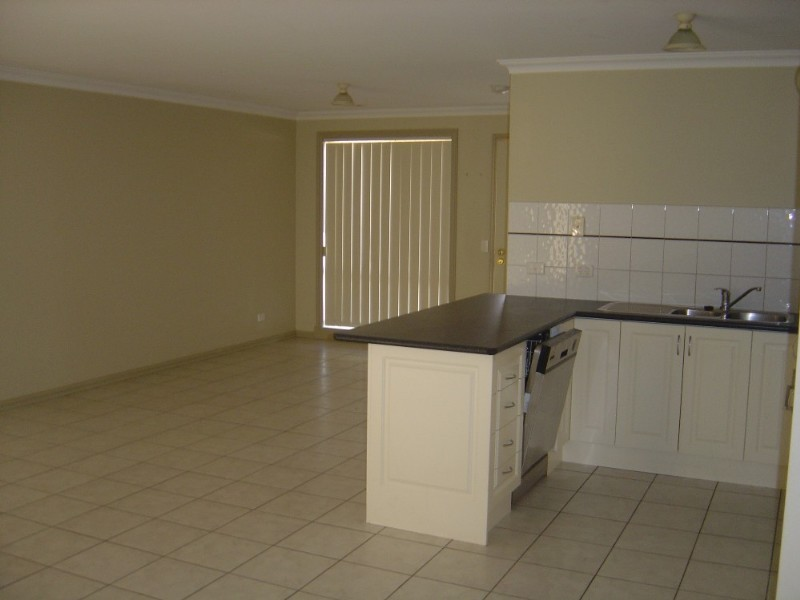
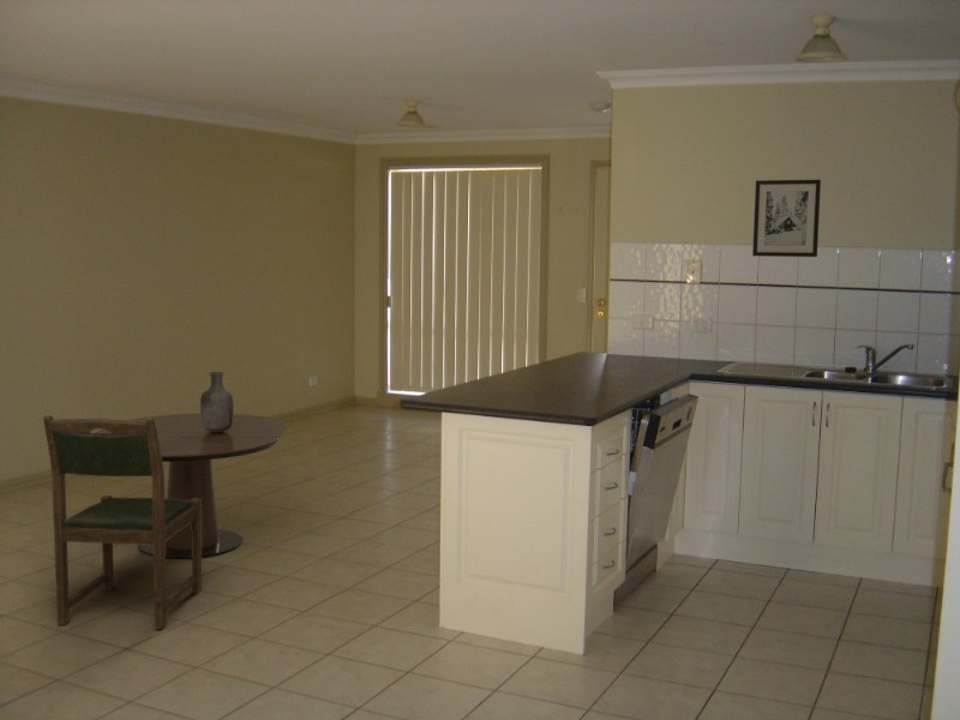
+ wall art (786, 218)
+ dining table (205, 487)
+ dining chair (127, 509)
+ vase (216, 402)
